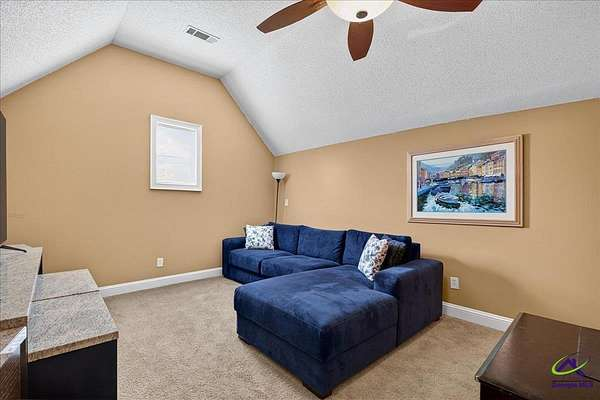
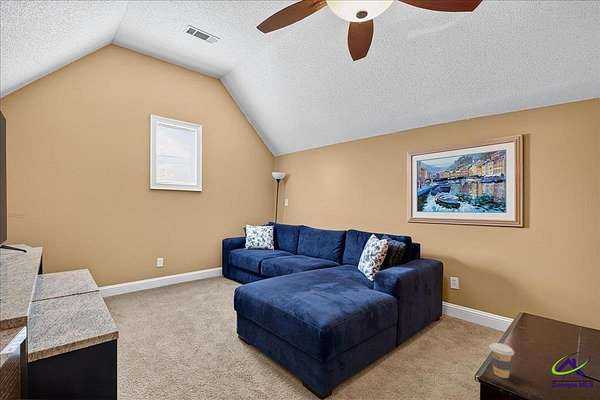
+ coffee cup (501, 360)
